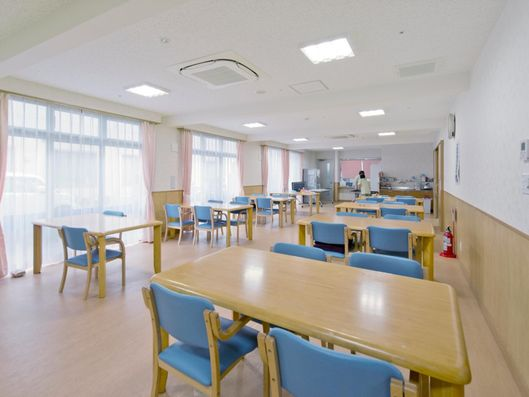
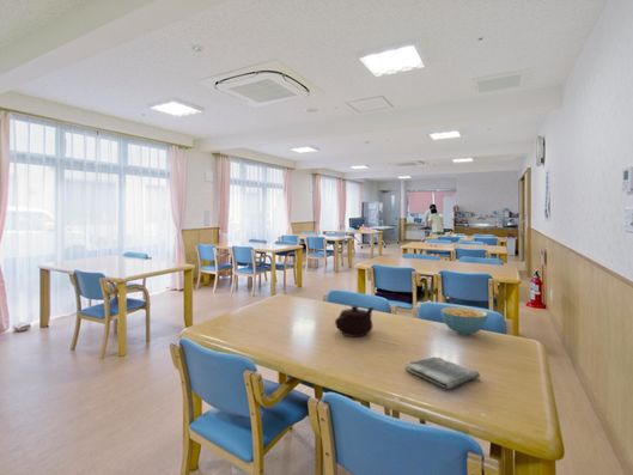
+ cereal bowl (463, 322)
+ dish towel (440, 369)
+ teapot (355, 319)
